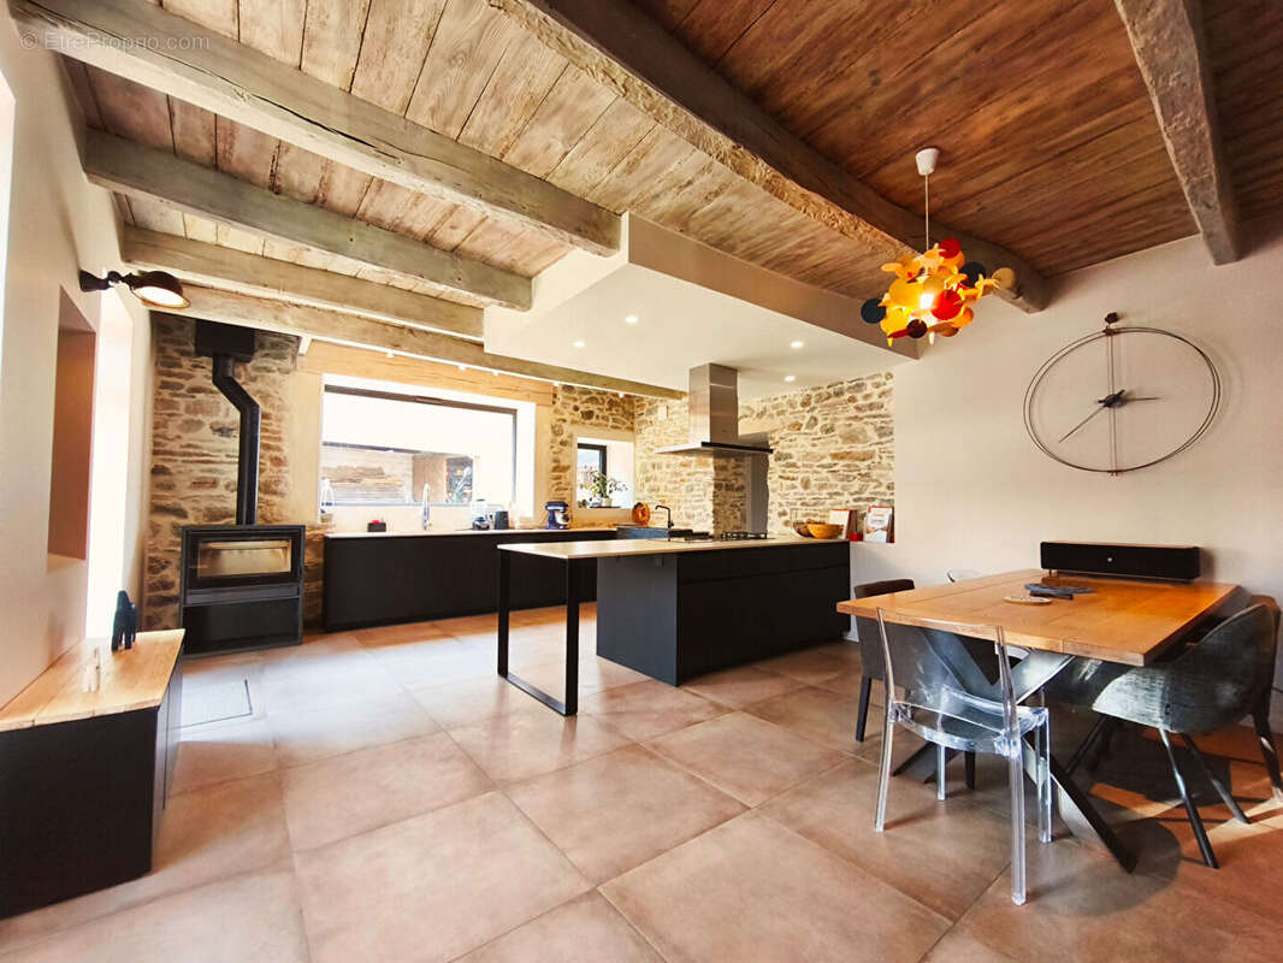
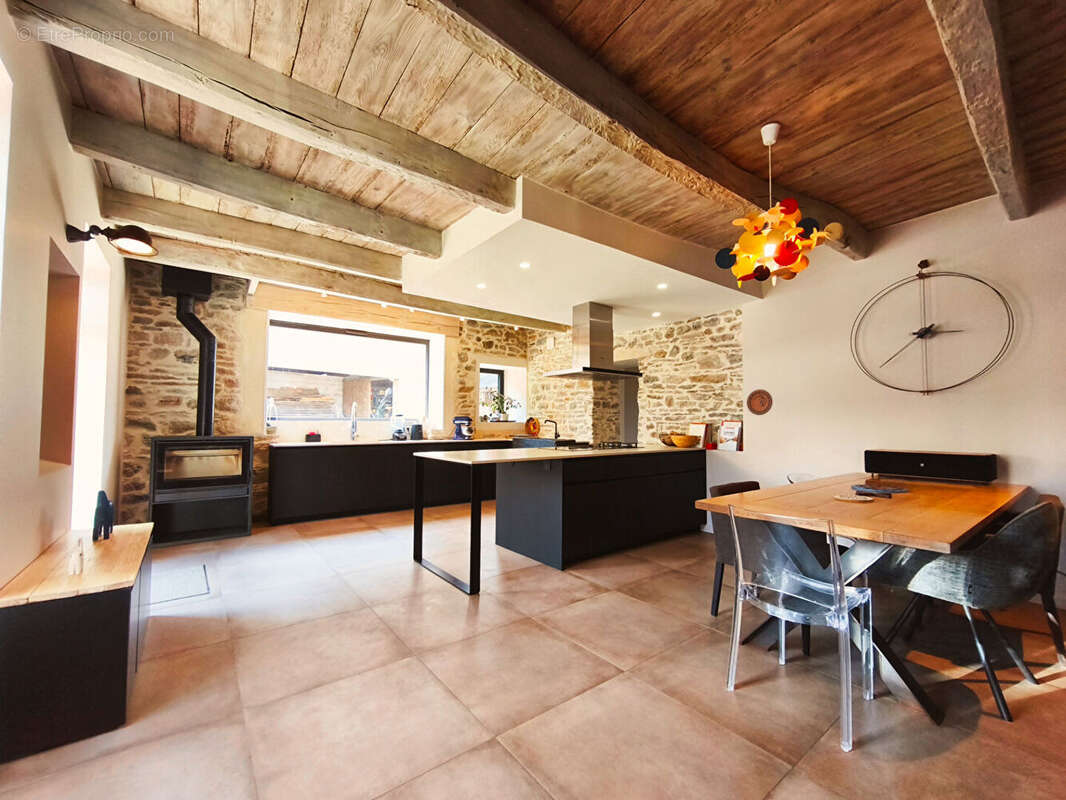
+ decorative plate (759, 402)
